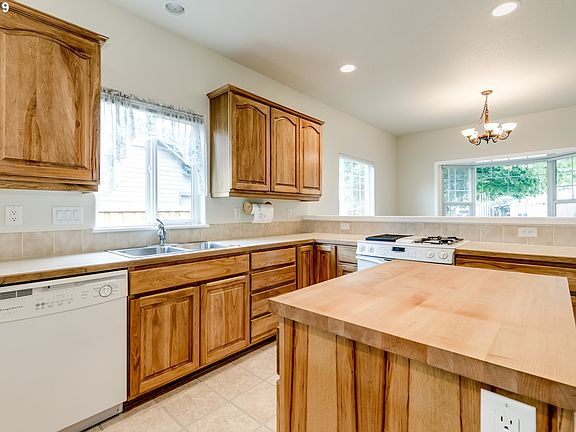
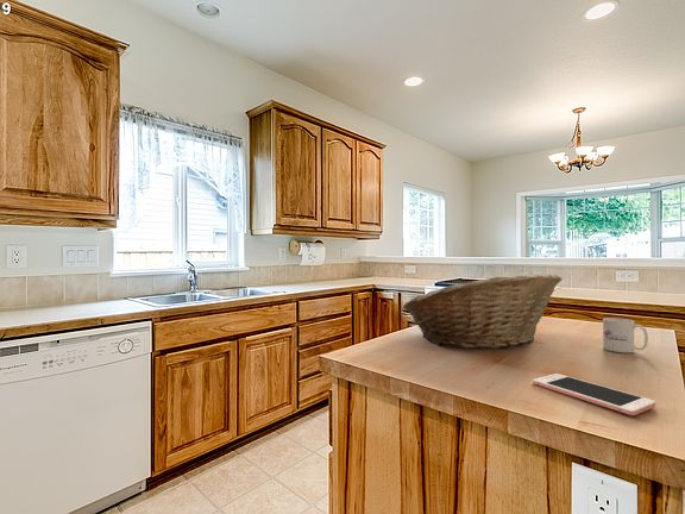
+ mug (624, 336)
+ cell phone (589, 391)
+ fruit basket (482, 306)
